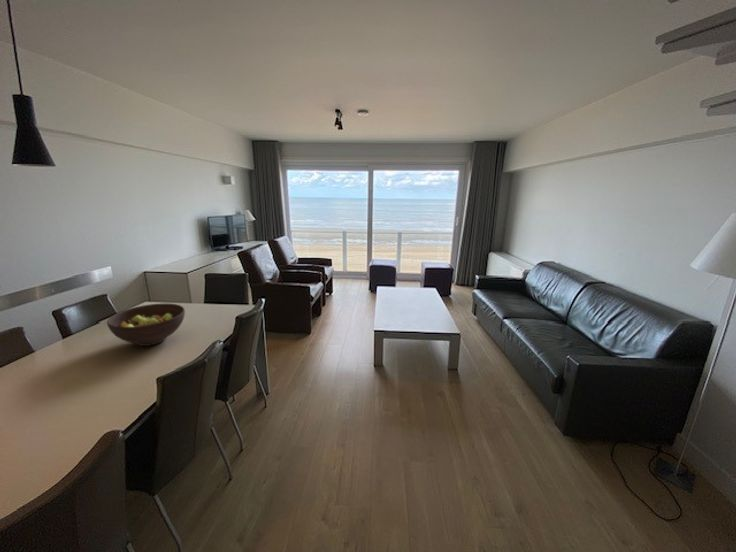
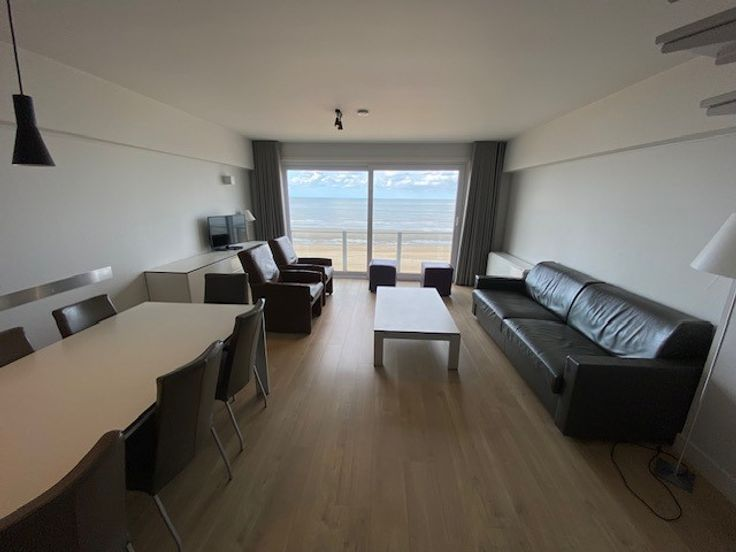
- fruit bowl (150, 327)
